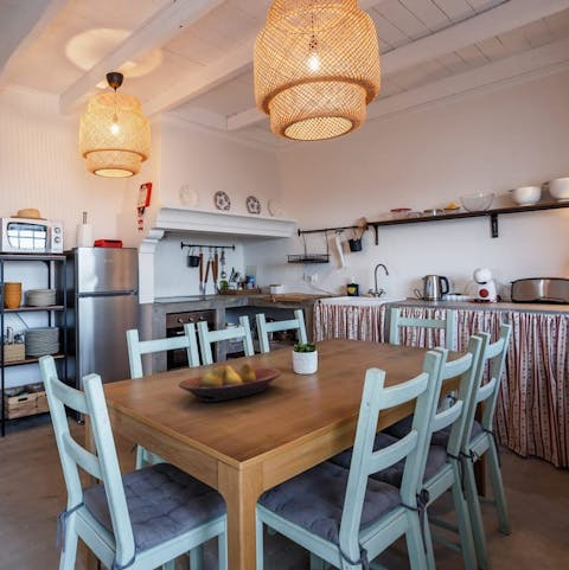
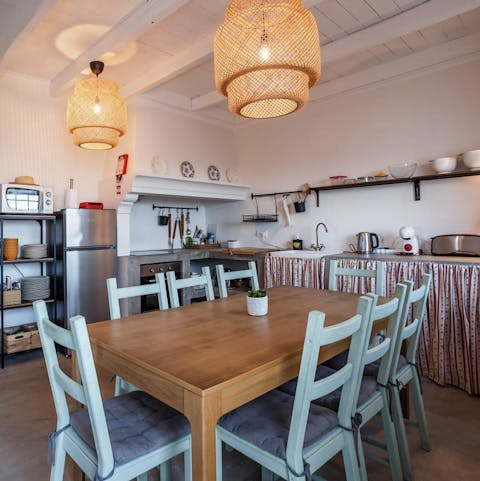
- fruit bowl (232, 378)
